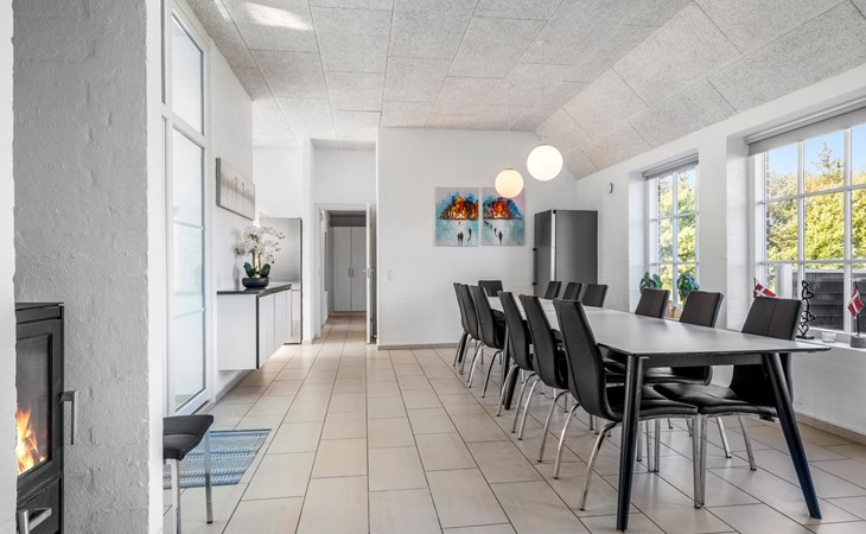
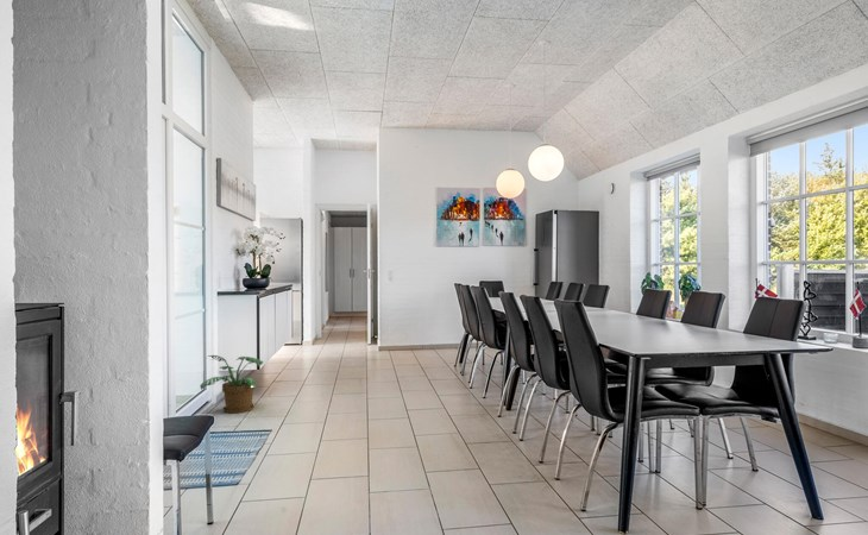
+ potted plant (233, 382)
